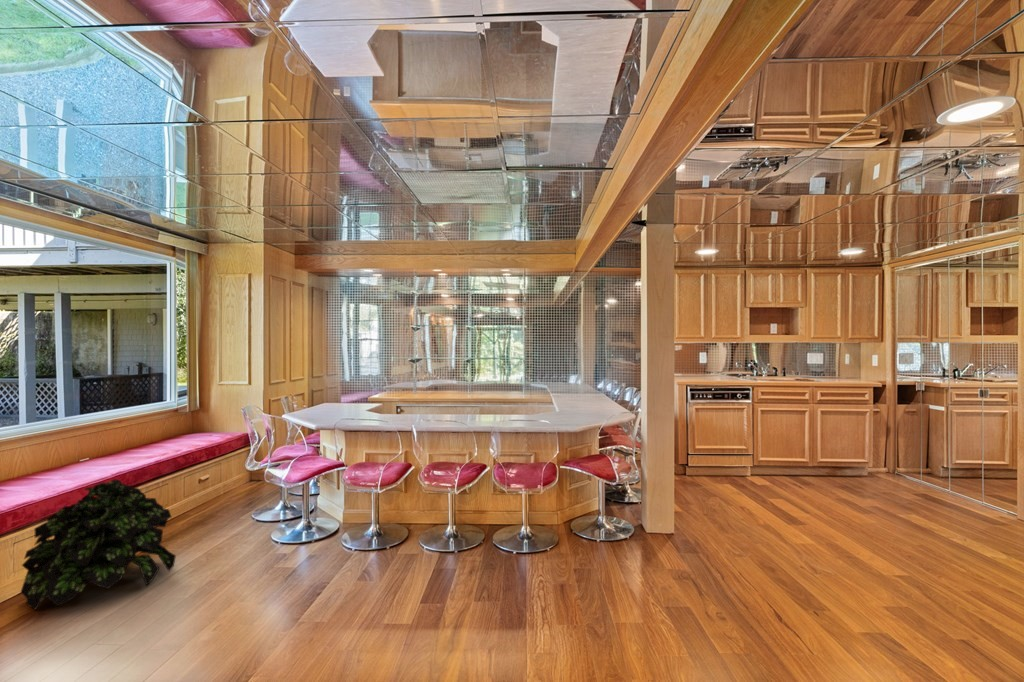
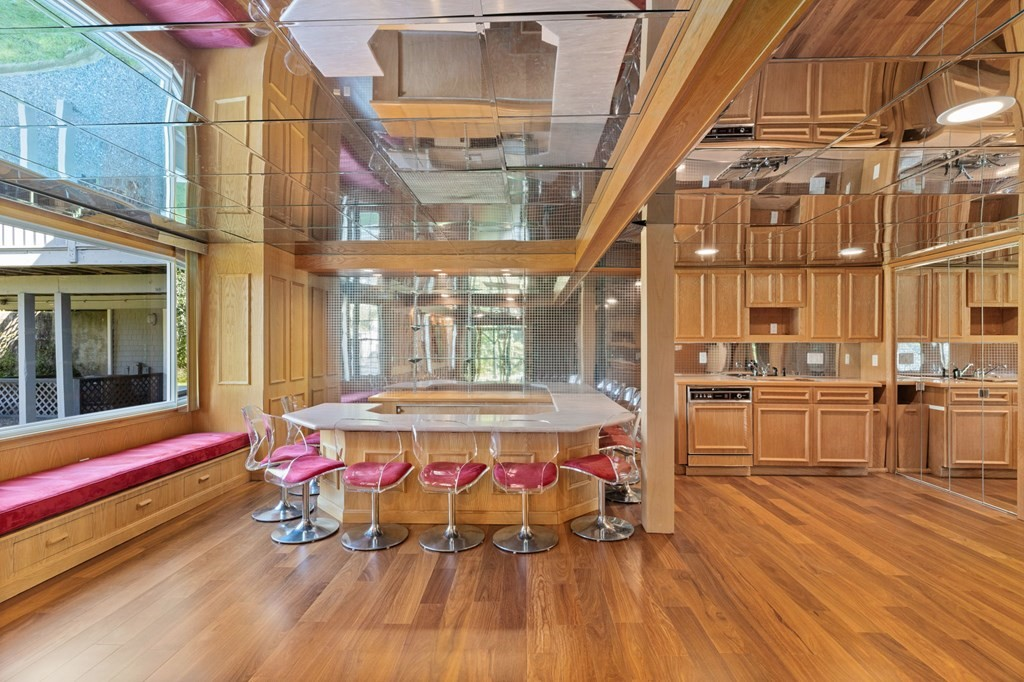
- potted plant (99, 534)
